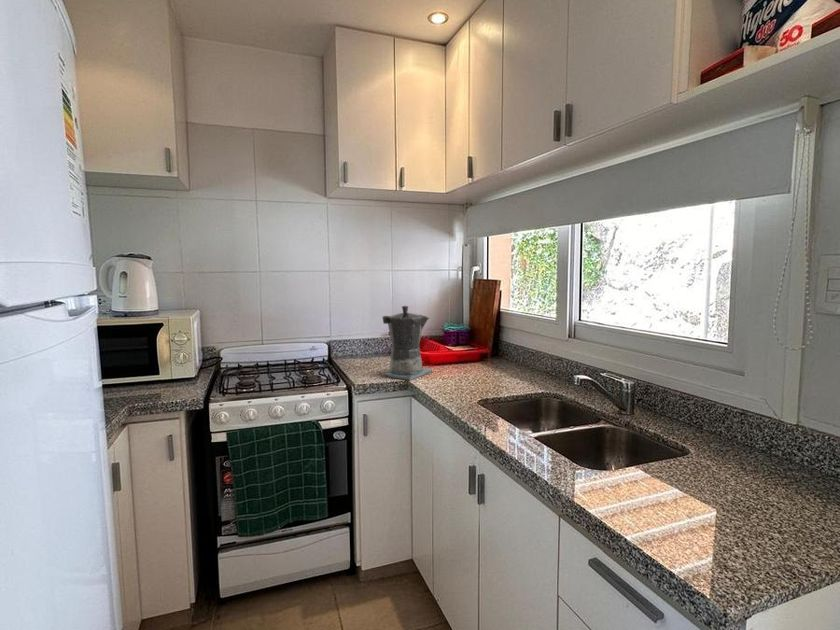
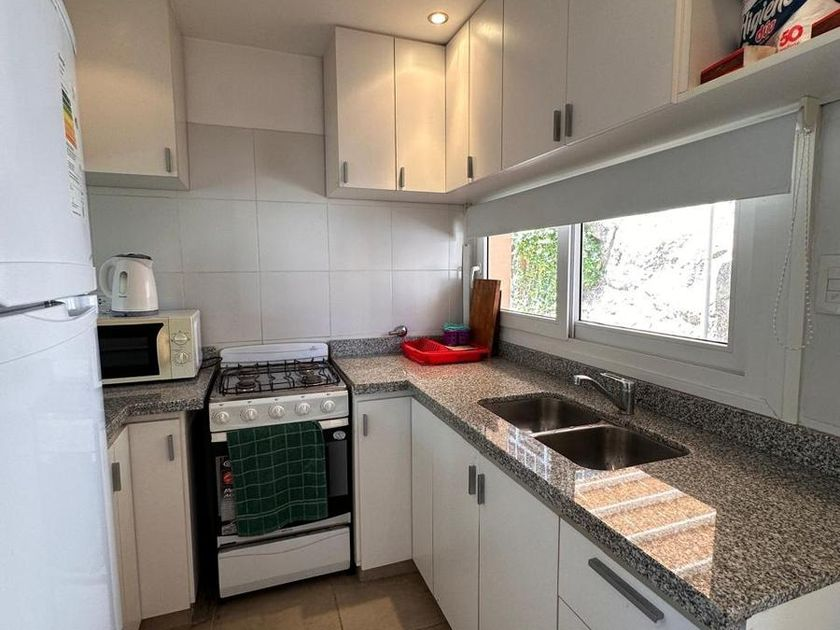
- coffee maker (405, 339)
